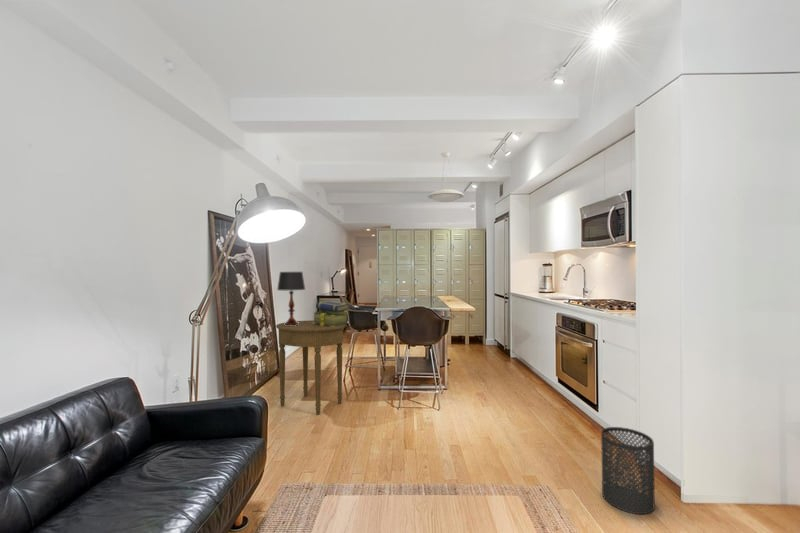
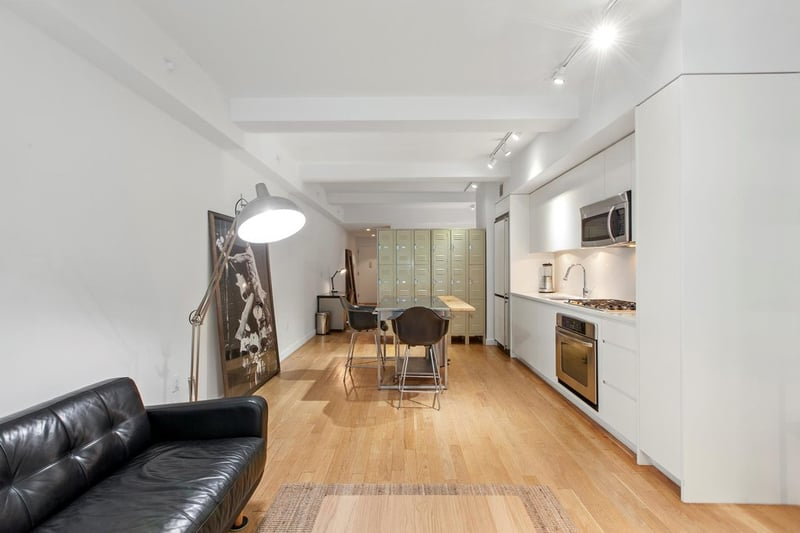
- trash can (627, 467)
- table lamp (291, 298)
- stack of books (331, 312)
- pendant lamp (445, 177)
- side table (307, 364)
